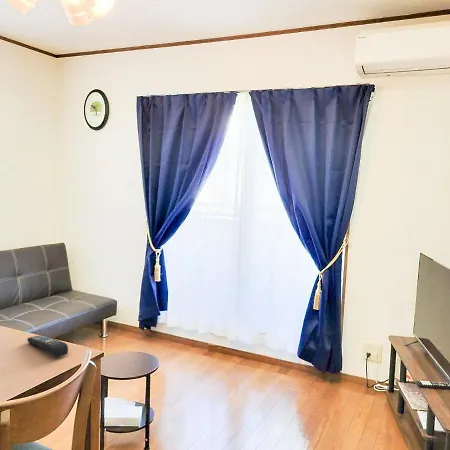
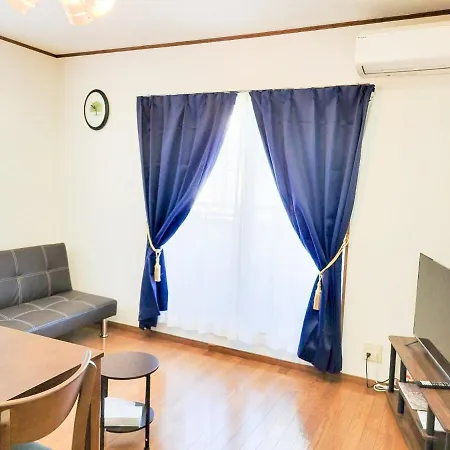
- remote control (47, 343)
